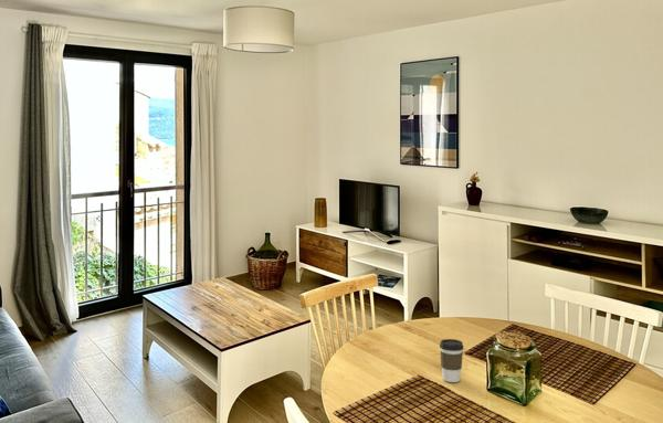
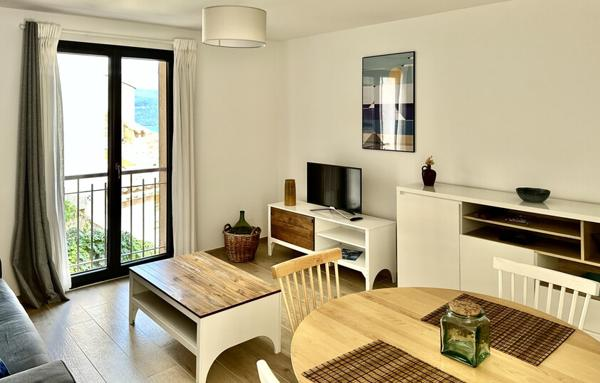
- coffee cup (451, 360)
